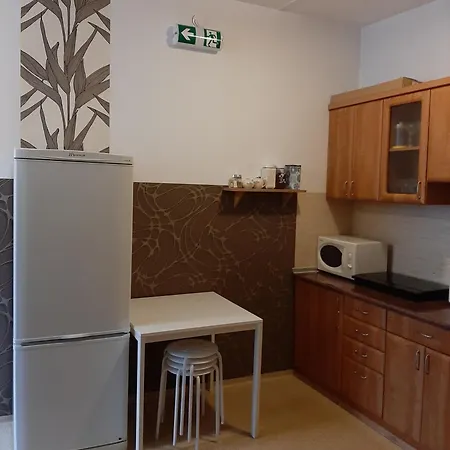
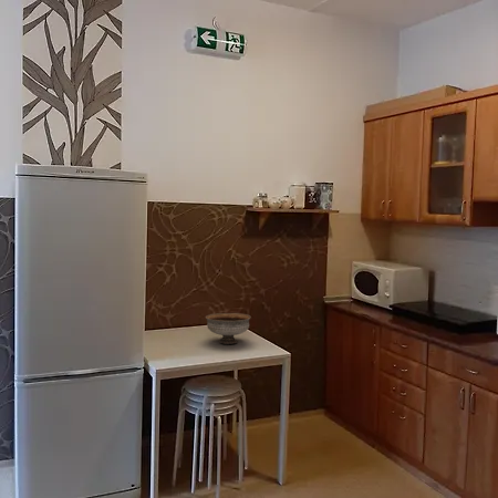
+ bowl (227, 329)
